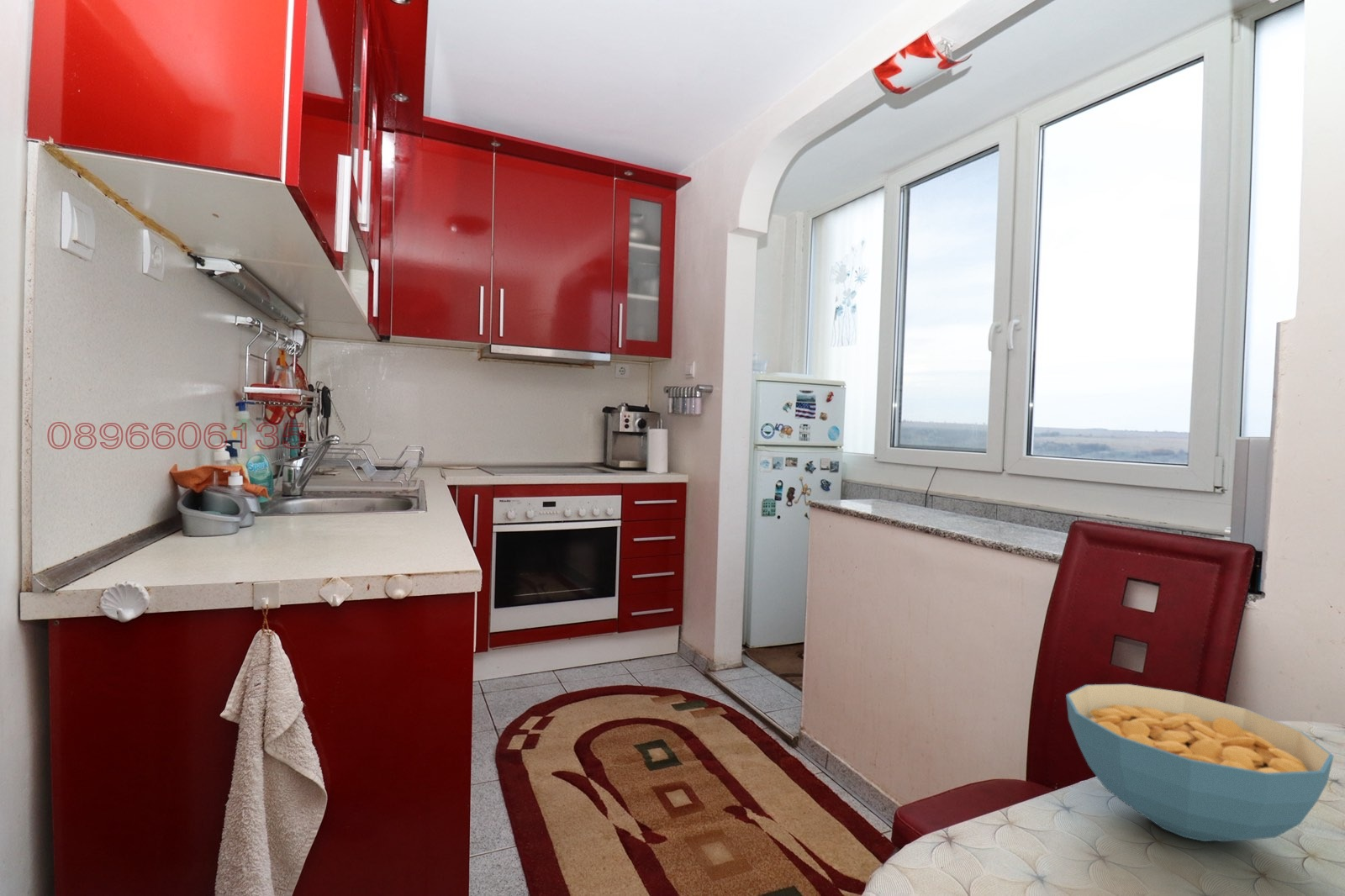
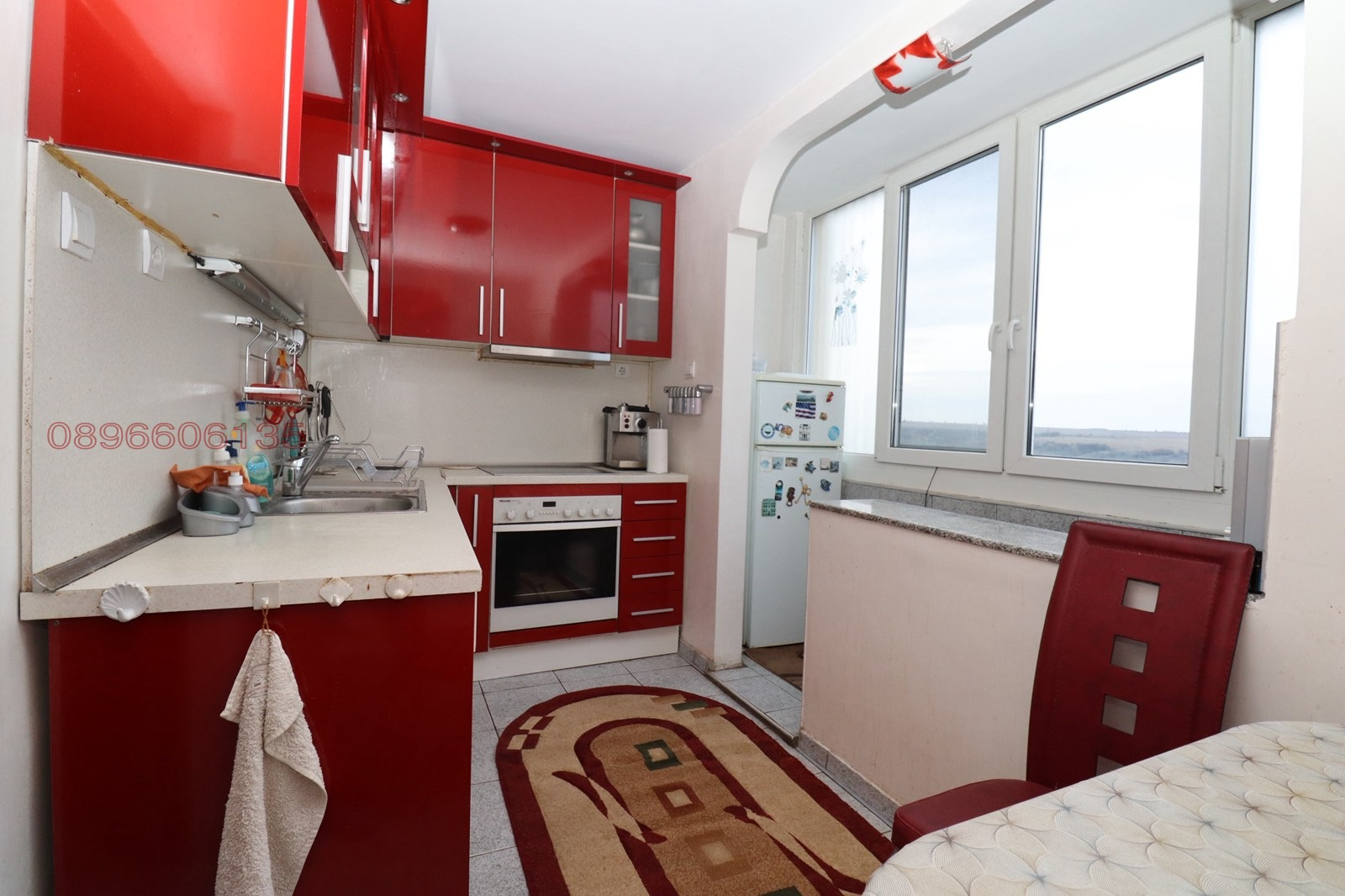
- cereal bowl (1184, 772)
